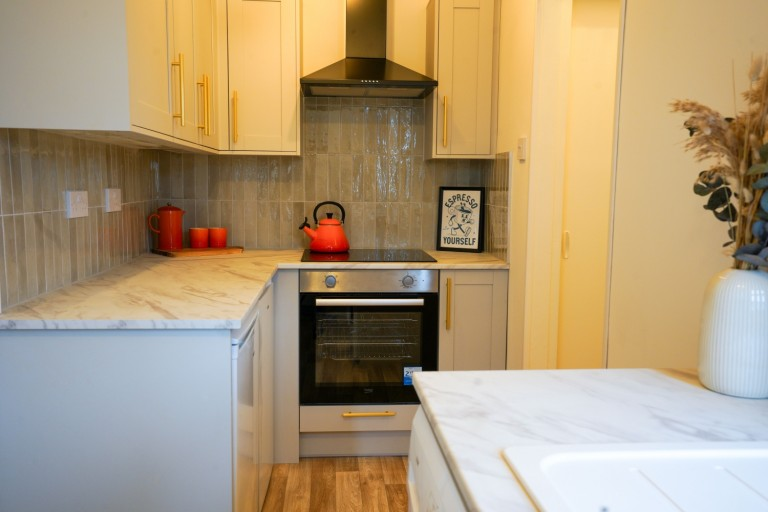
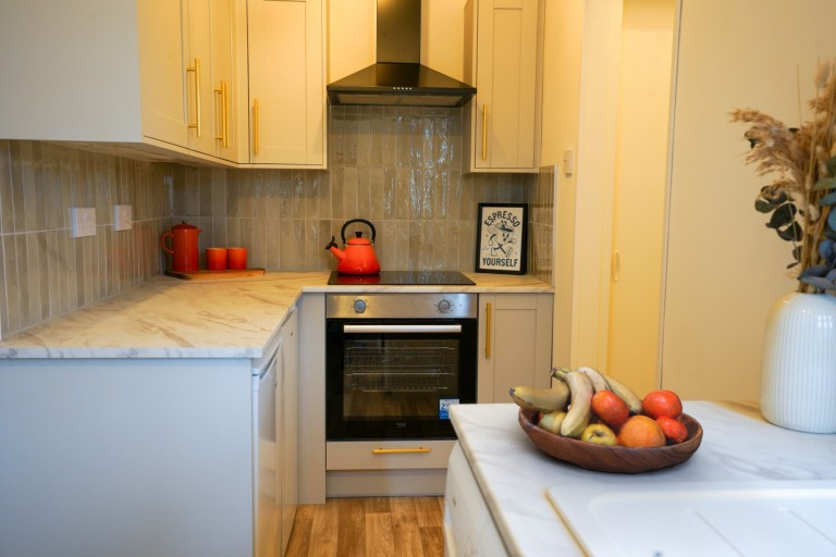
+ fruit bowl (606, 410)
